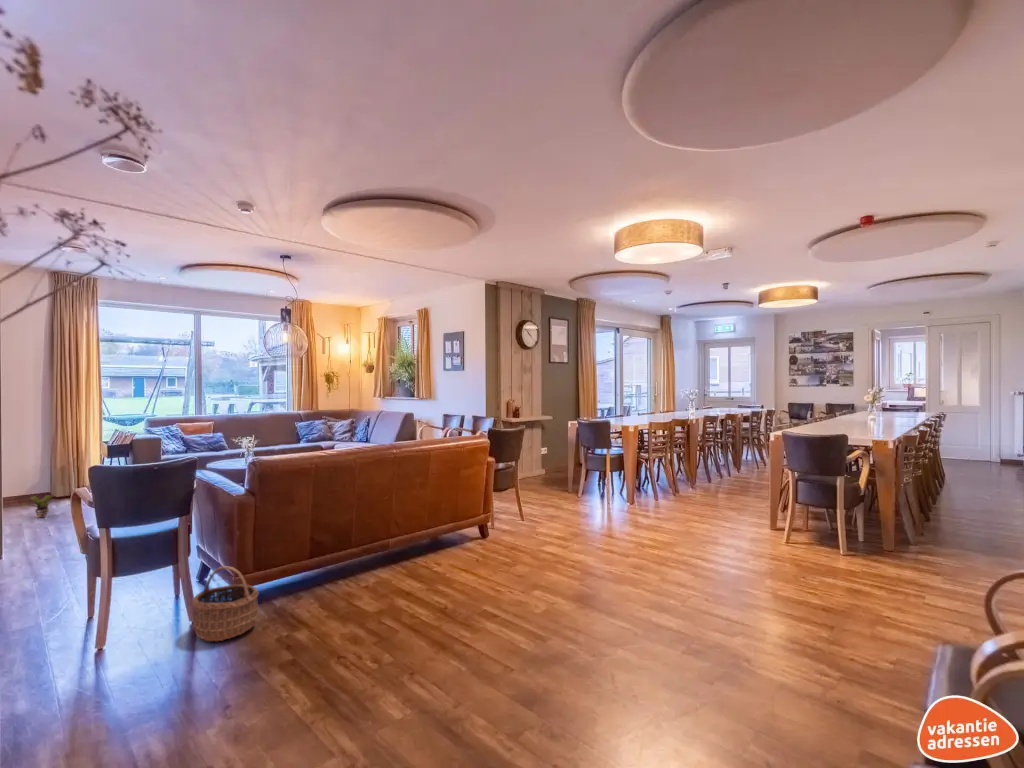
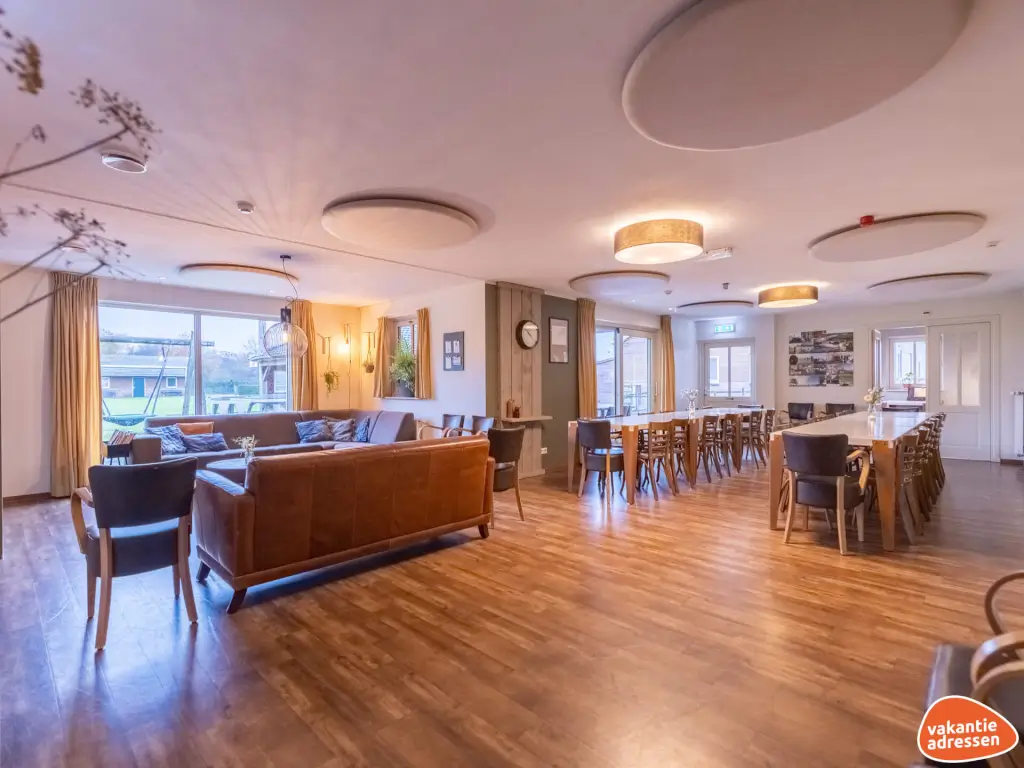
- wicker basket (225, 599)
- potted plant (42, 505)
